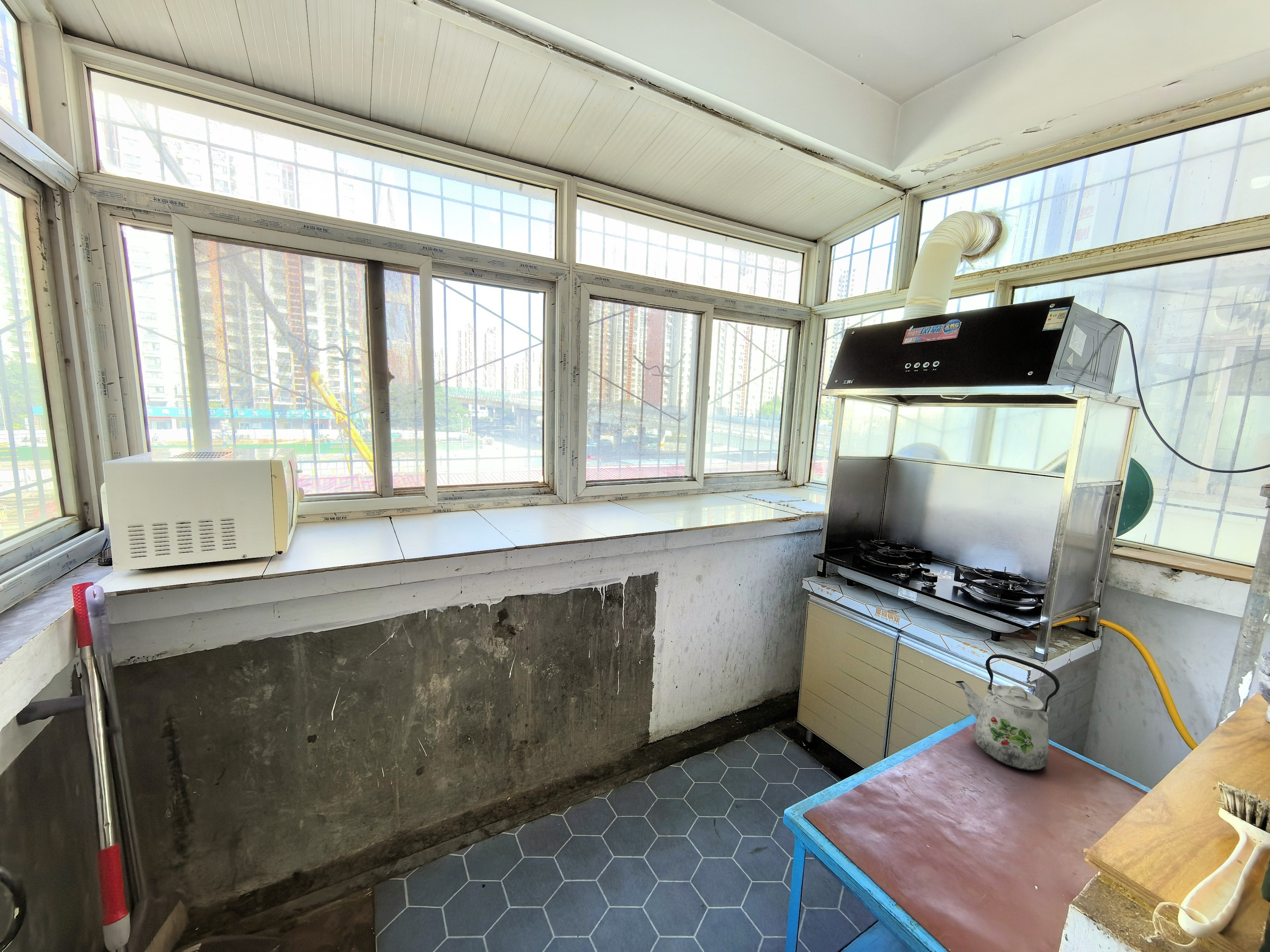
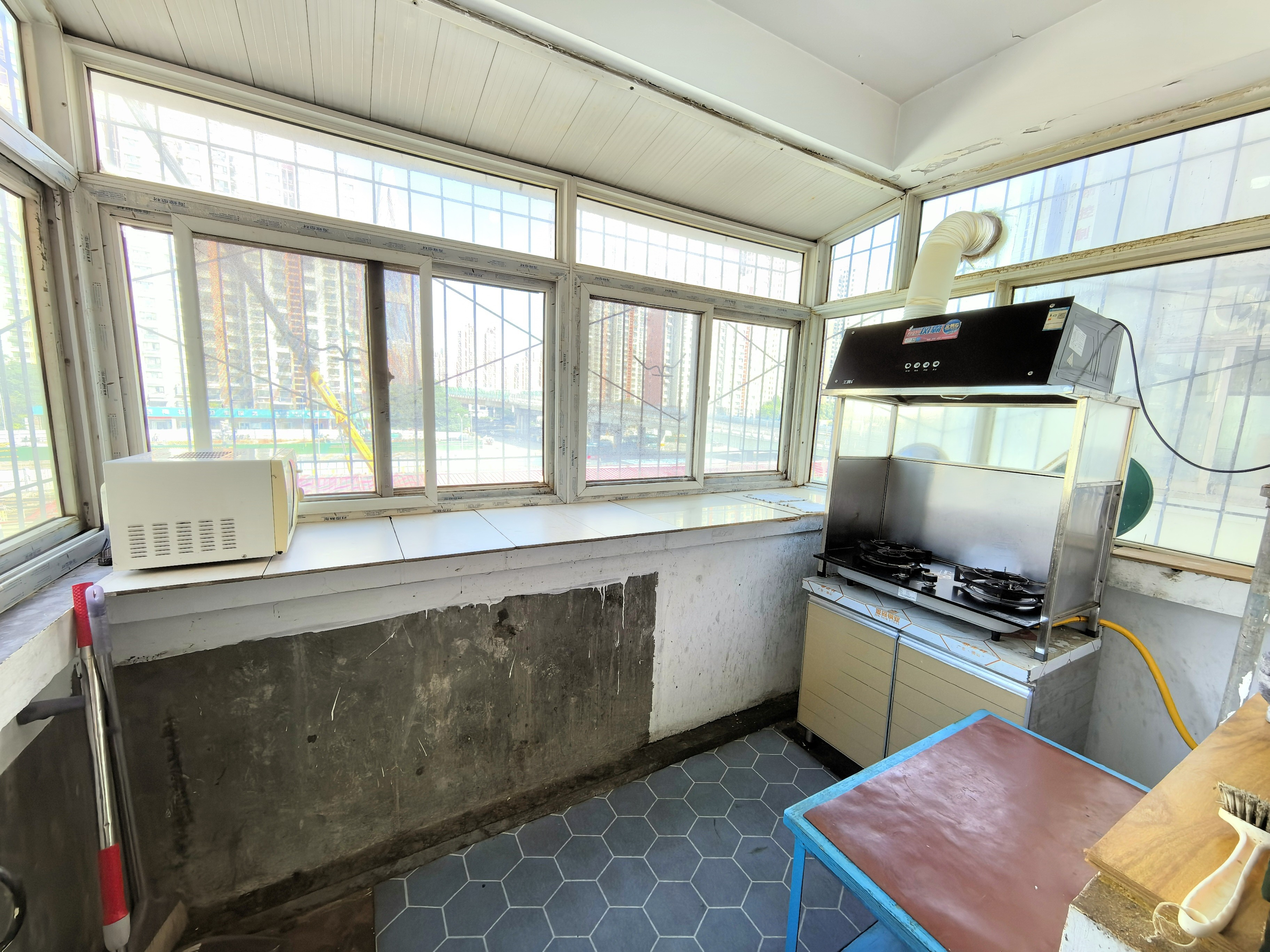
- kettle (1001, 703)
